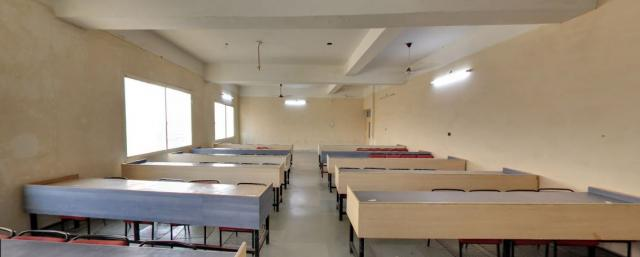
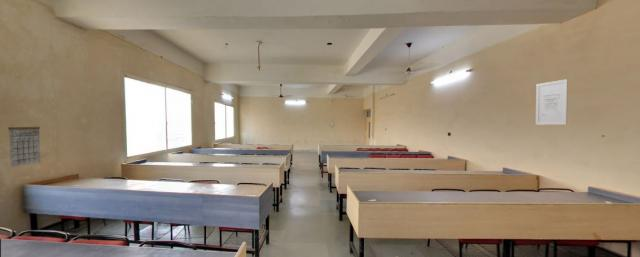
+ calendar (25, 141)
+ wall art (550, 103)
